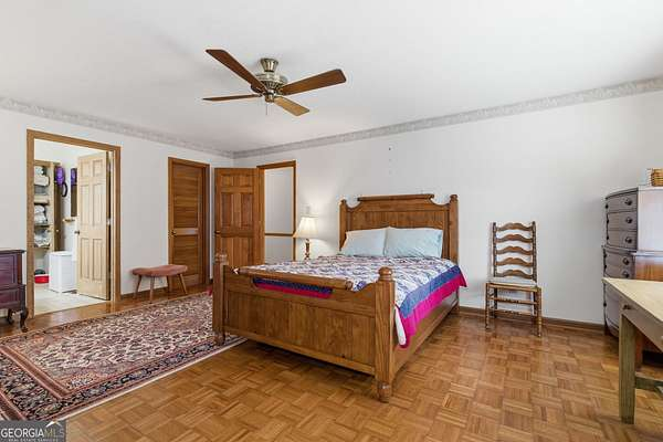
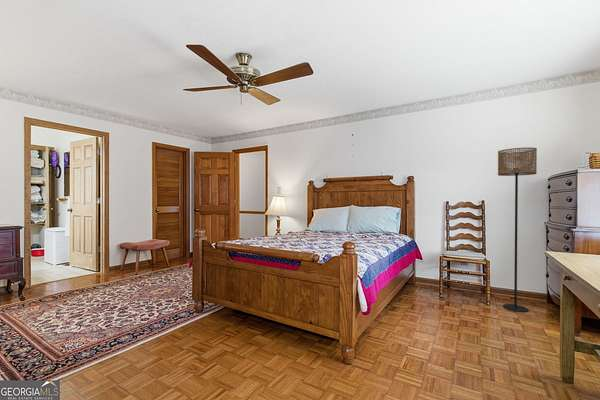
+ floor lamp (516, 229)
